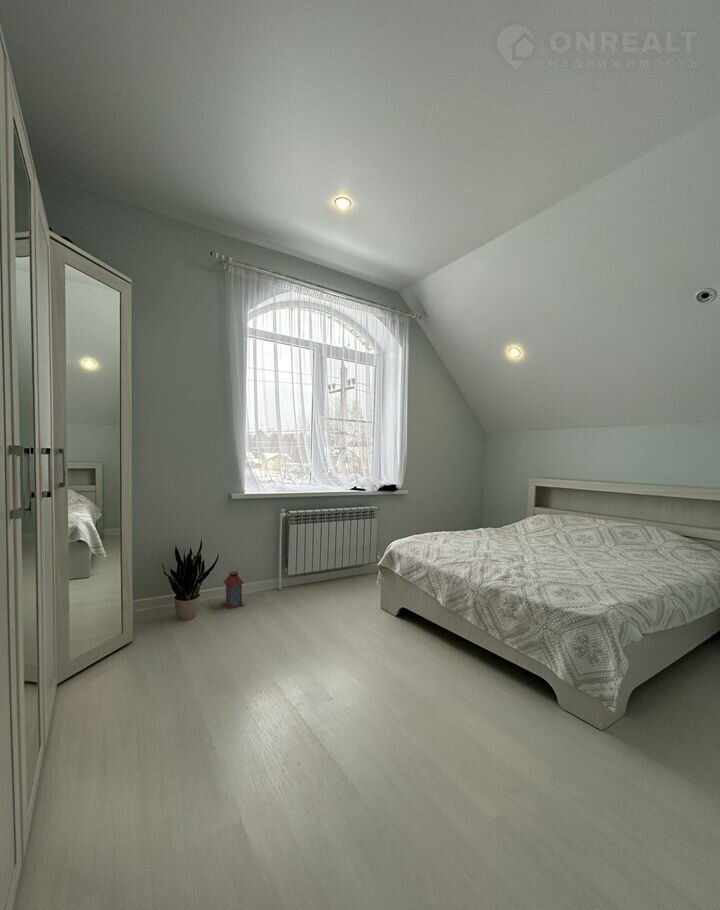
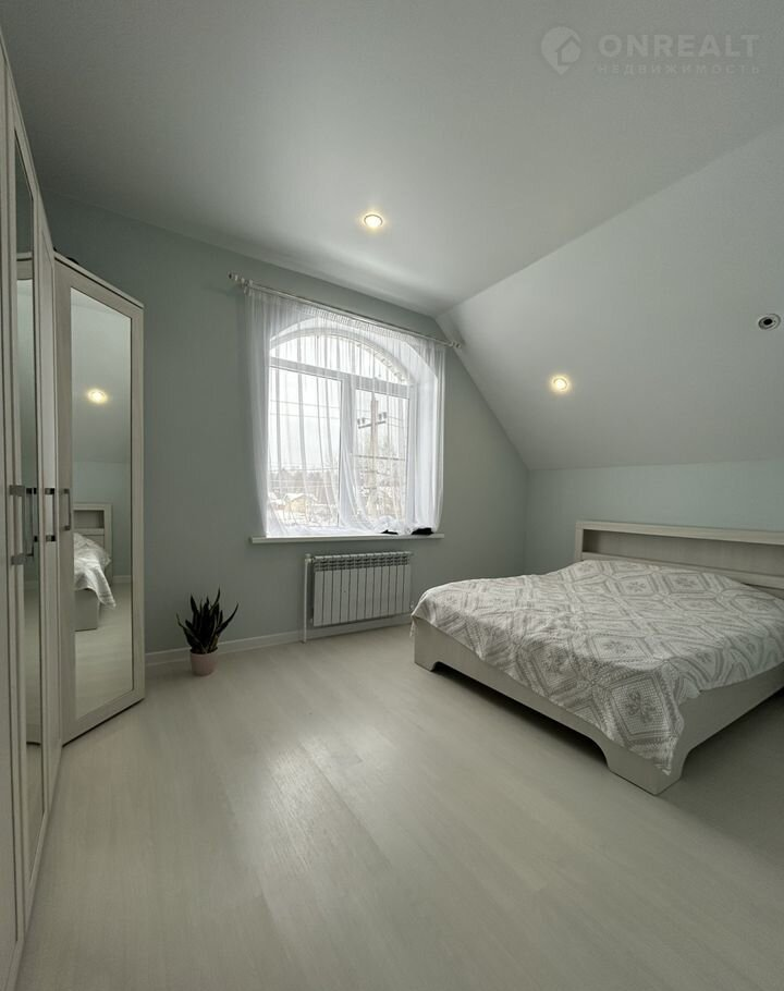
- lantern (233, 584)
